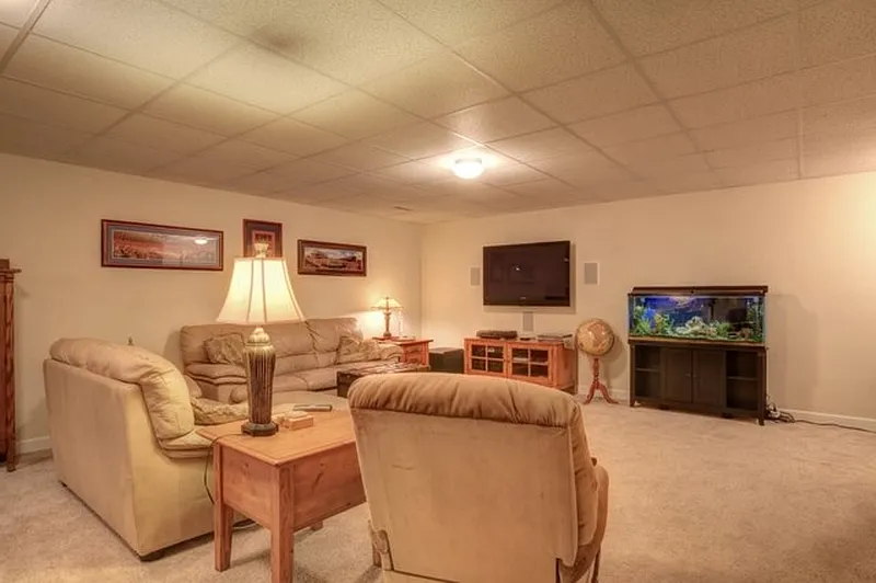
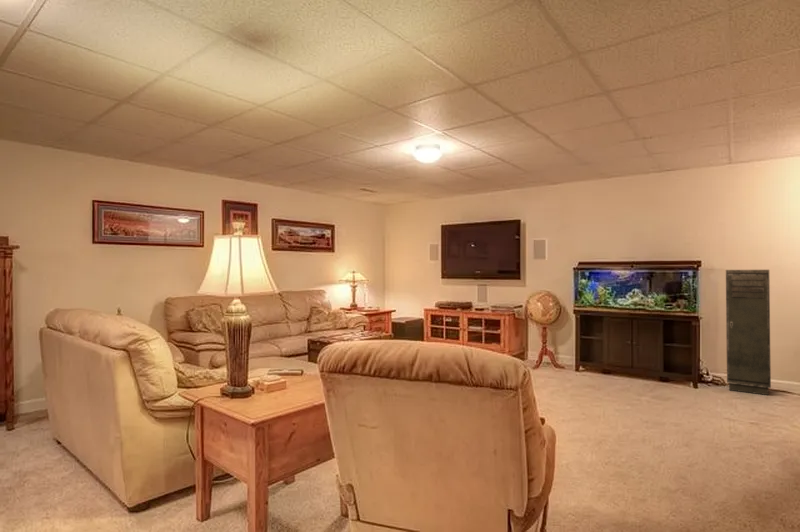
+ storage cabinet (747, 329)
